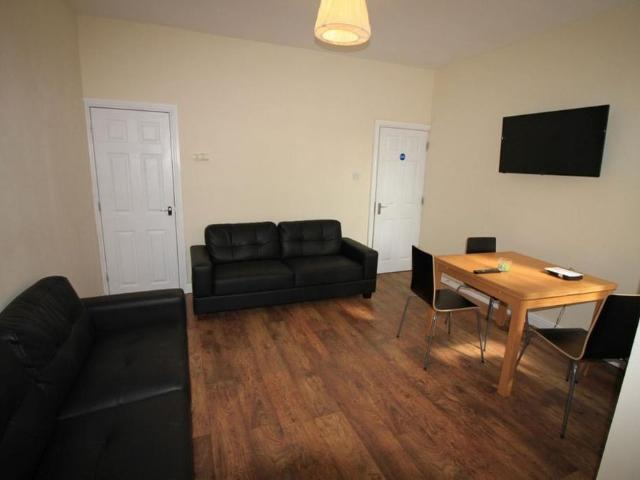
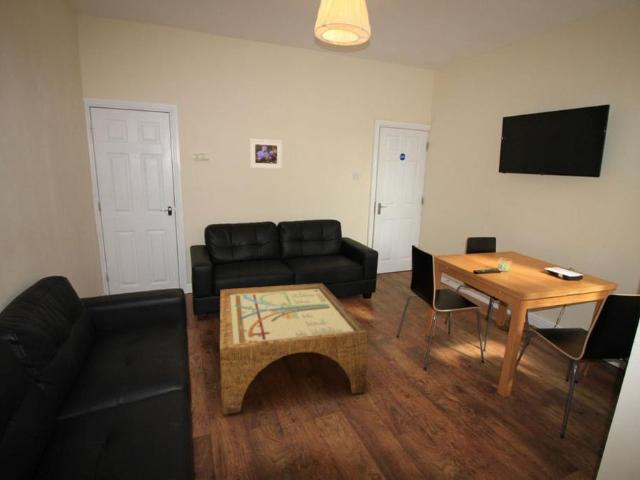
+ coffee table (283, 334)
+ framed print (266, 154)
